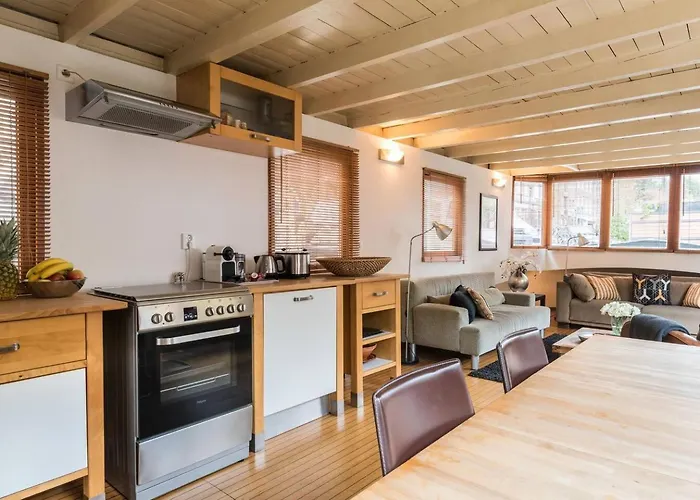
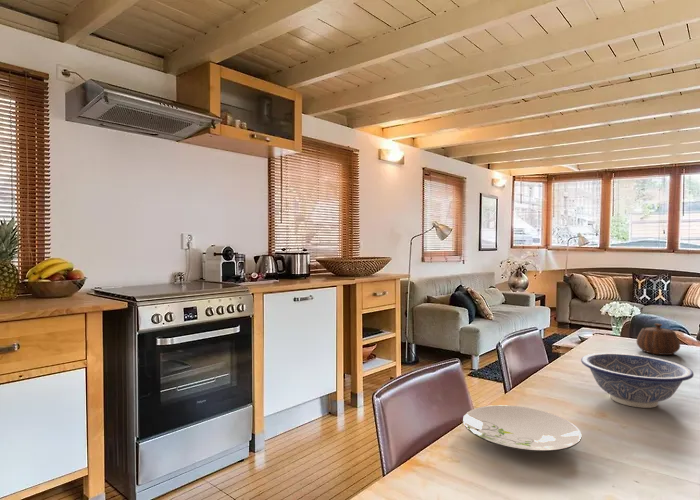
+ teapot (657, 338)
+ plate (519, 432)
+ decorative bowl (633, 382)
